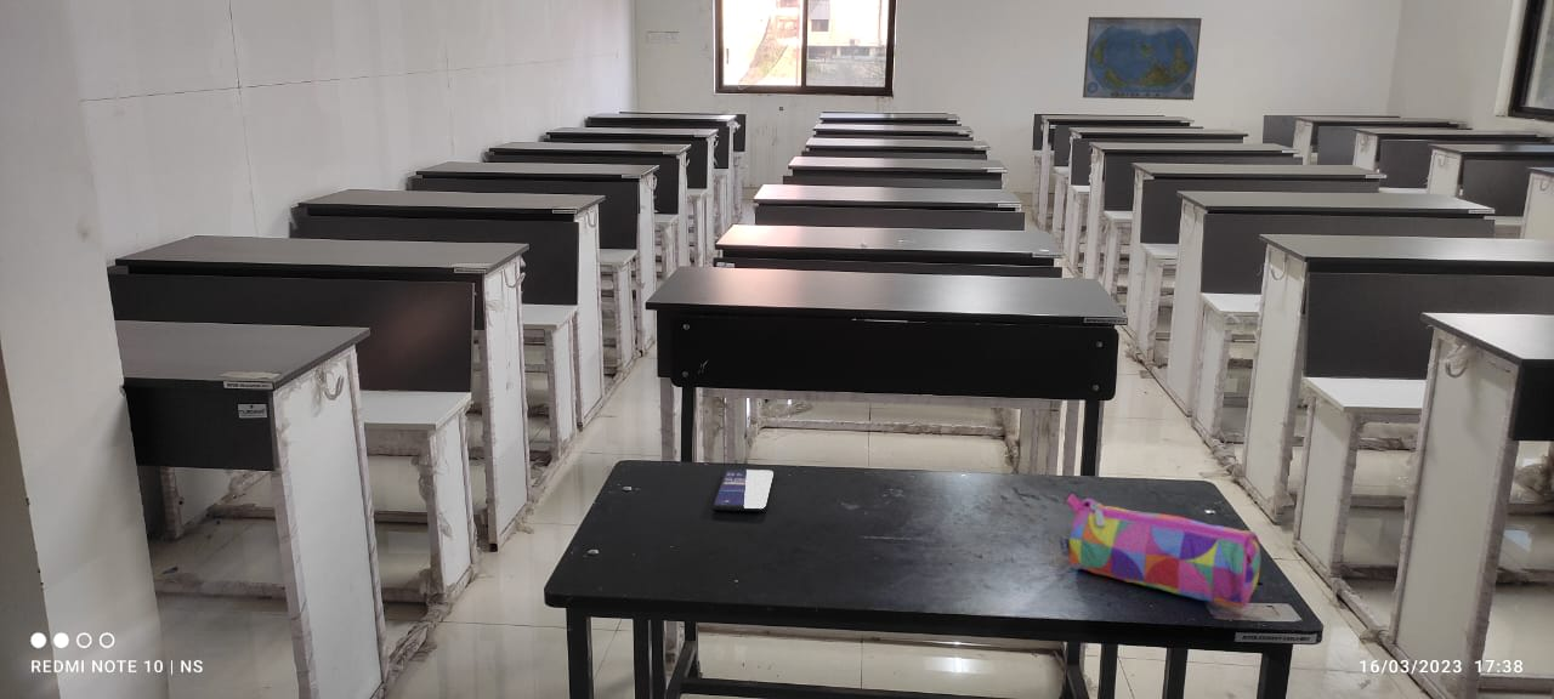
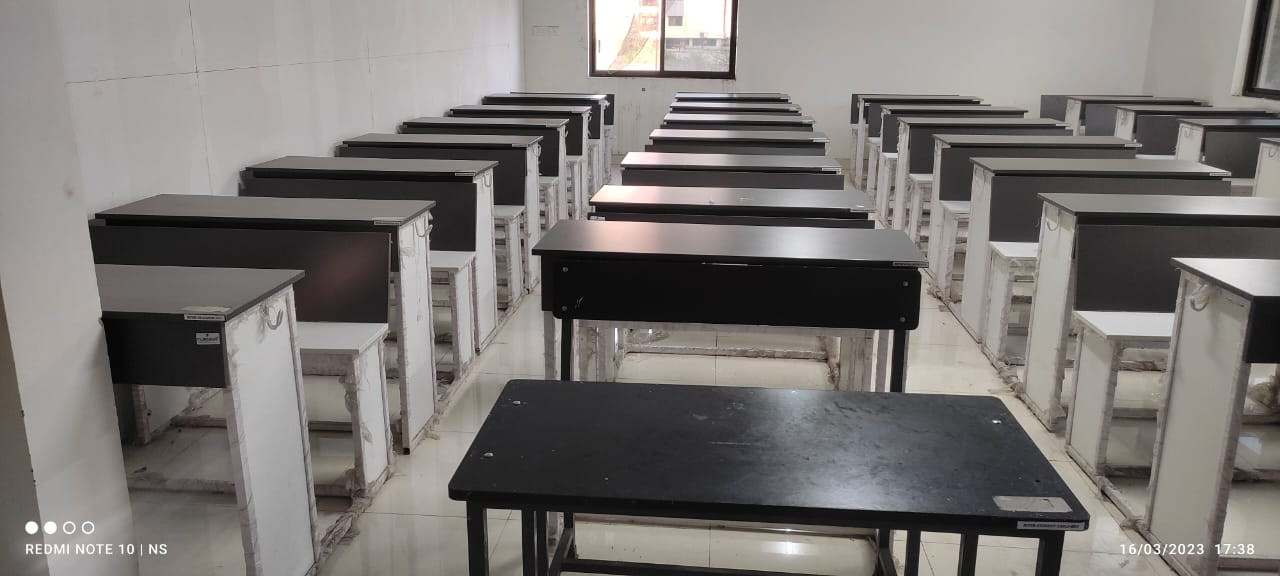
- smartphone (744, 489)
- pencil case (1158, 550)
- world map (1141, 58)
